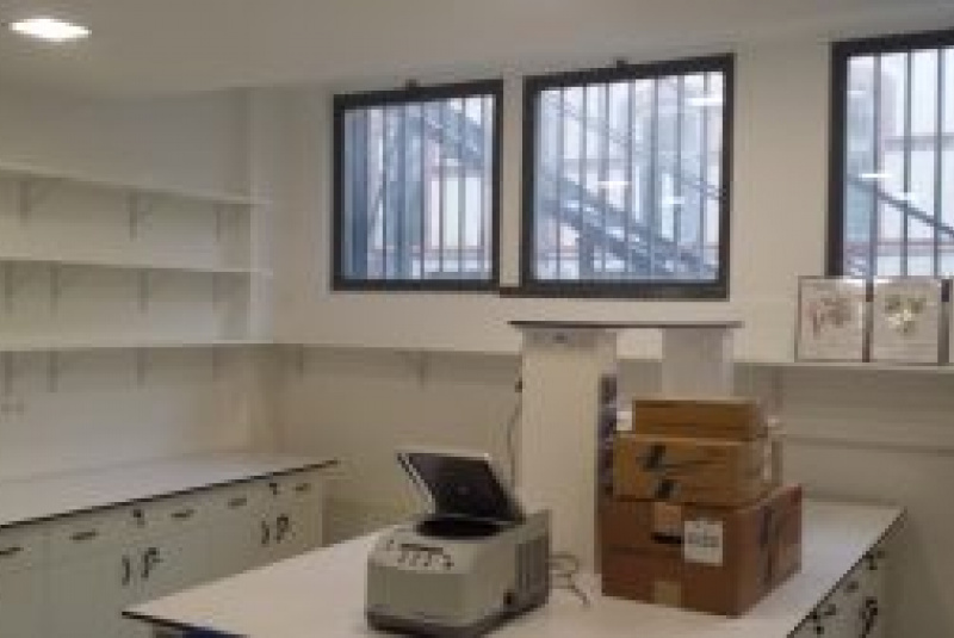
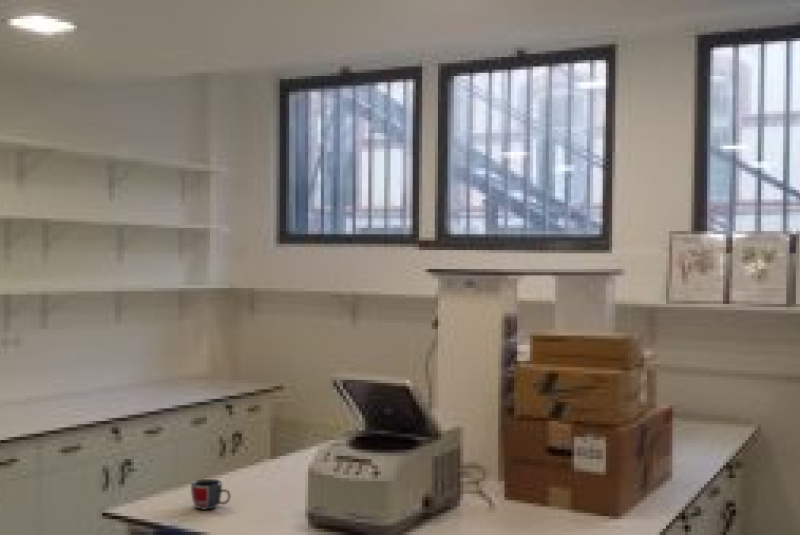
+ mug (211, 495)
